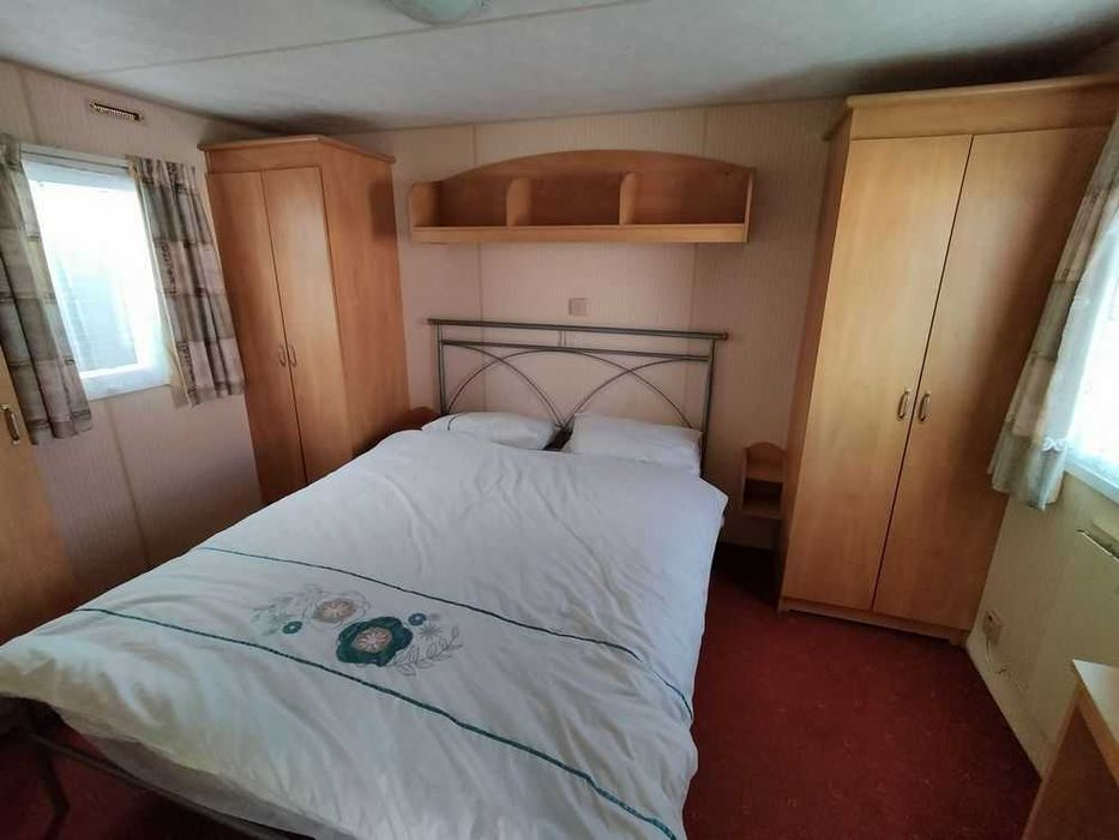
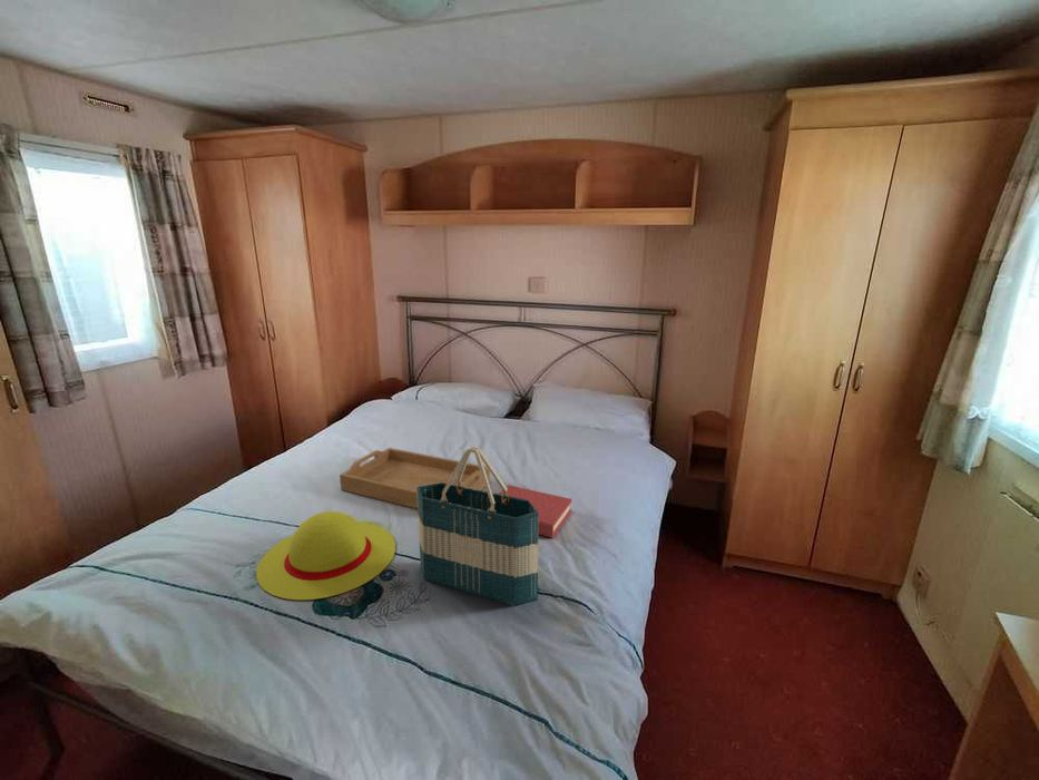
+ straw hat (326, 536)
+ serving tray (416, 476)
+ hardback book (532, 505)
+ tote bag (474, 517)
